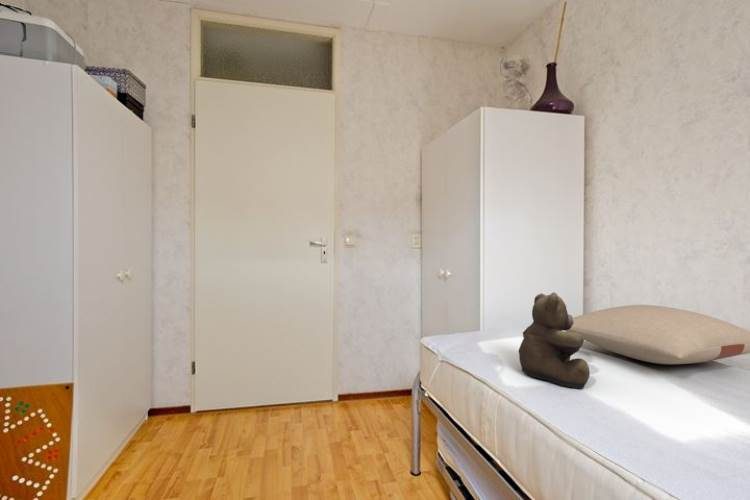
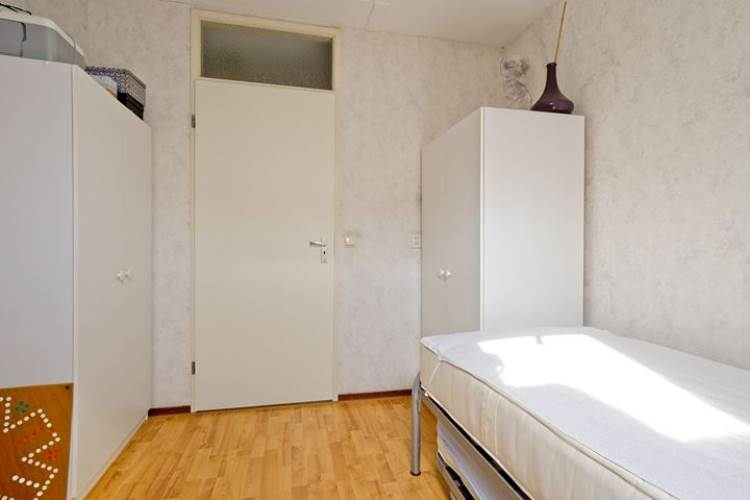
- pillow (649, 332)
- teddy bear (551, 333)
